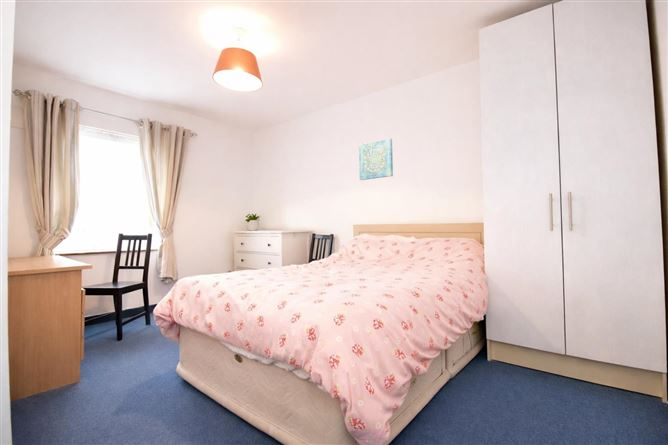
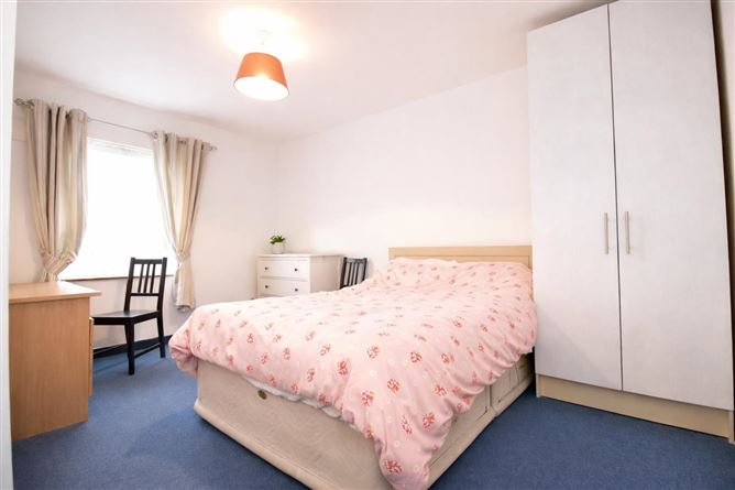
- wall art (375, 159)
